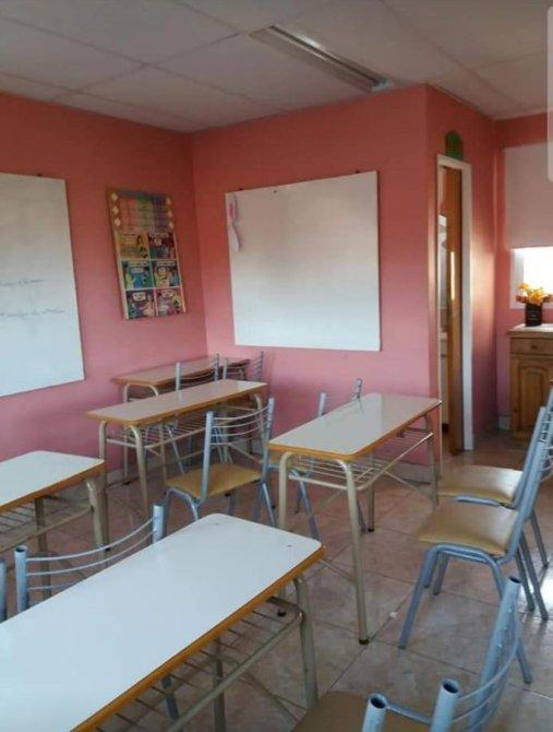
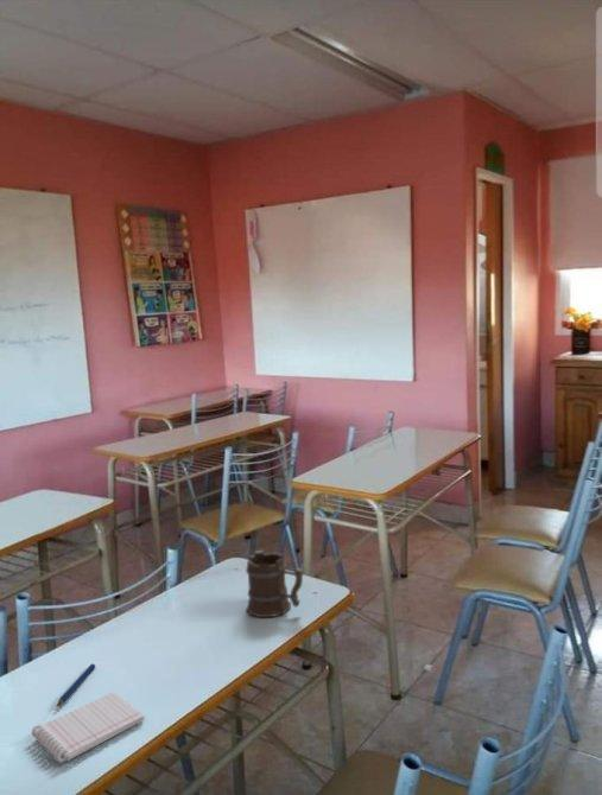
+ notebook (80, 707)
+ mug (275, 583)
